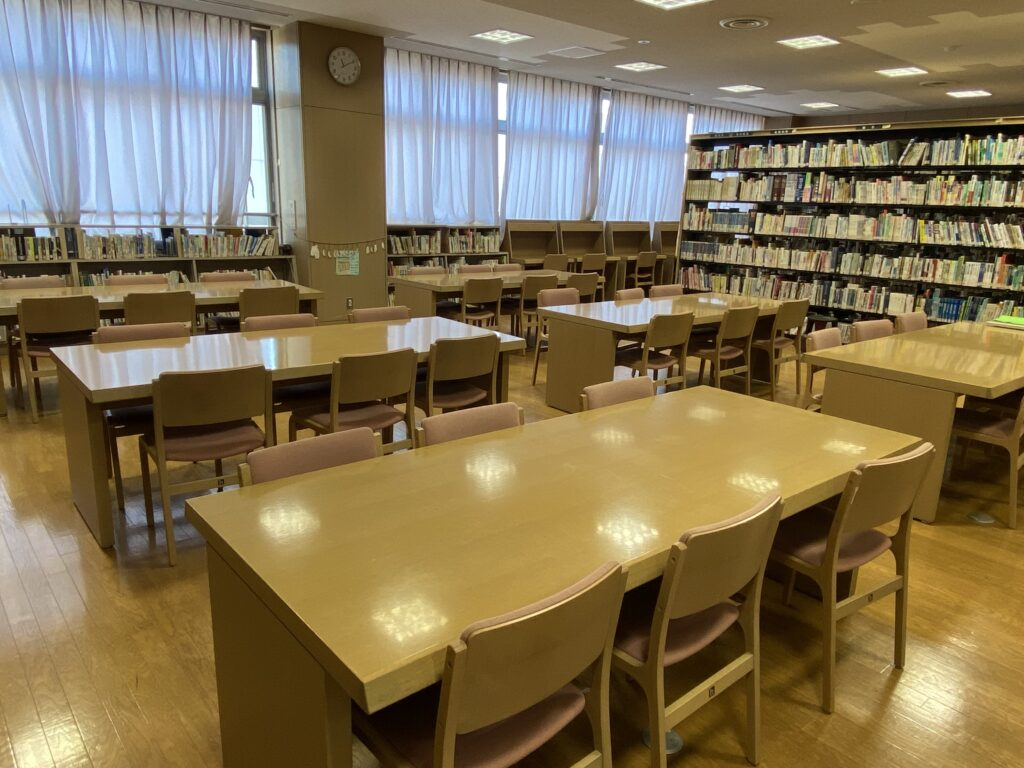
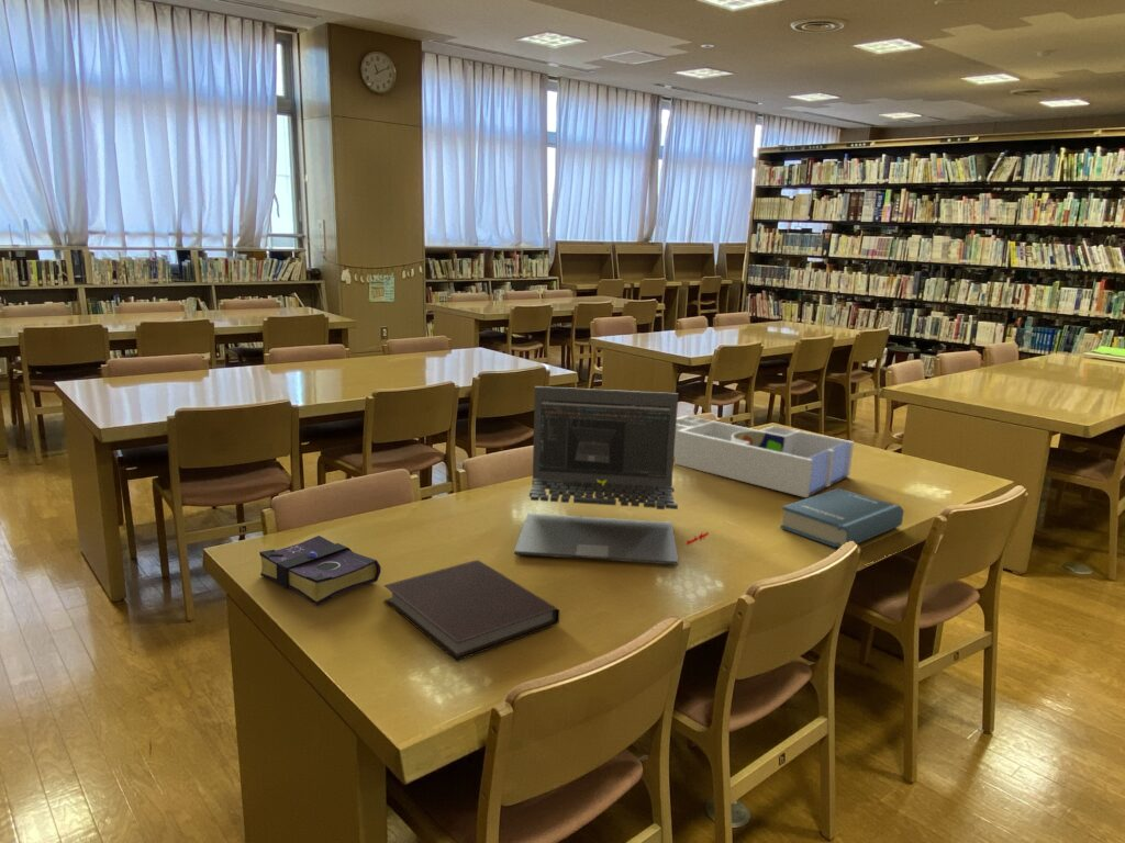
+ laptop (615, 465)
+ notebook (469, 604)
+ hardback book (842, 517)
+ book (321, 565)
+ desk organizer (747, 449)
